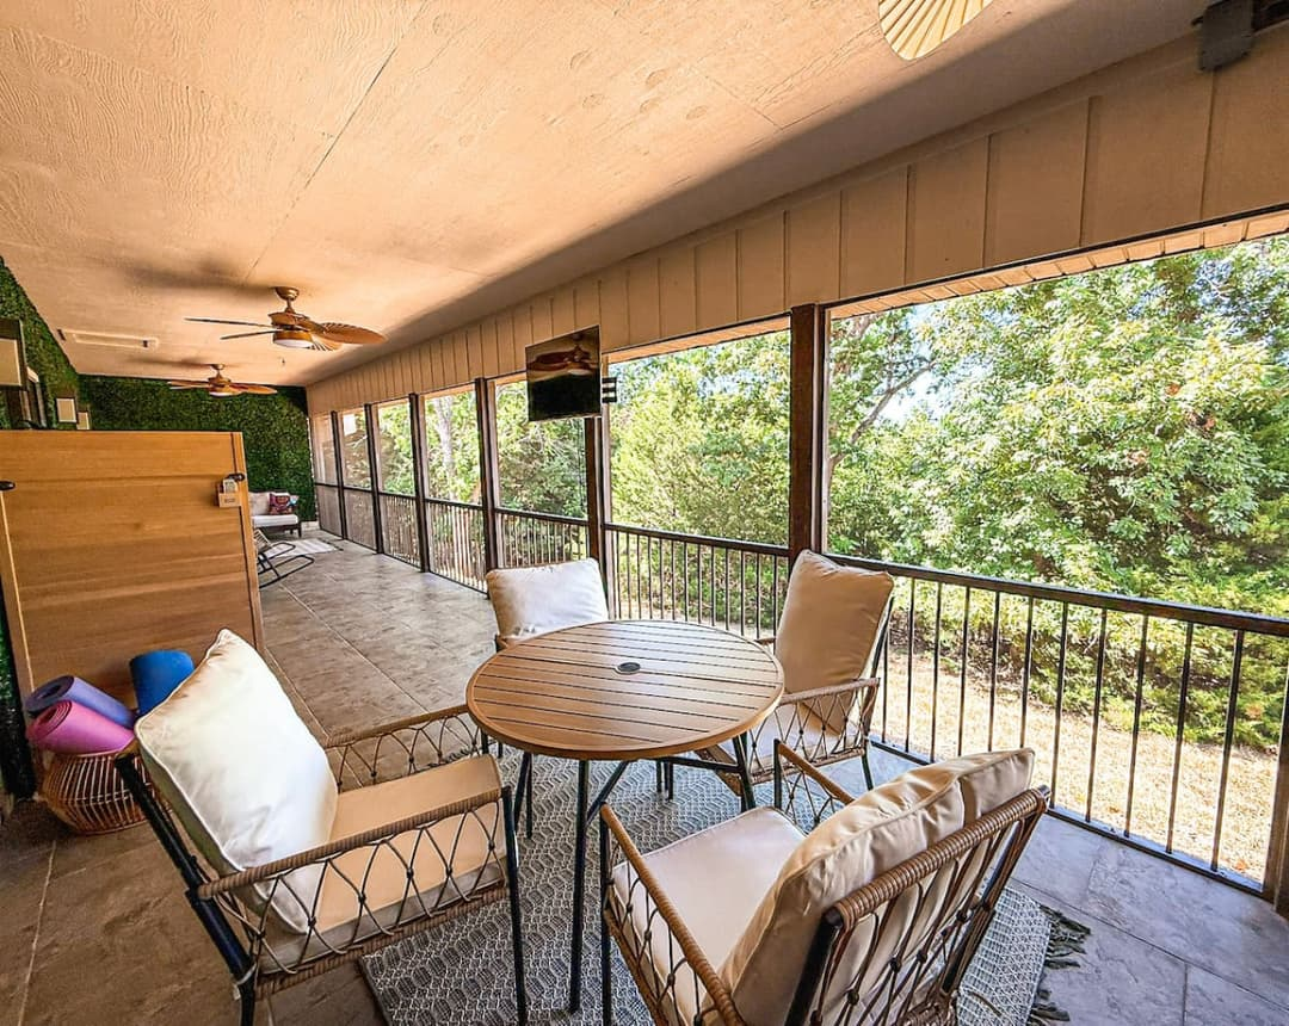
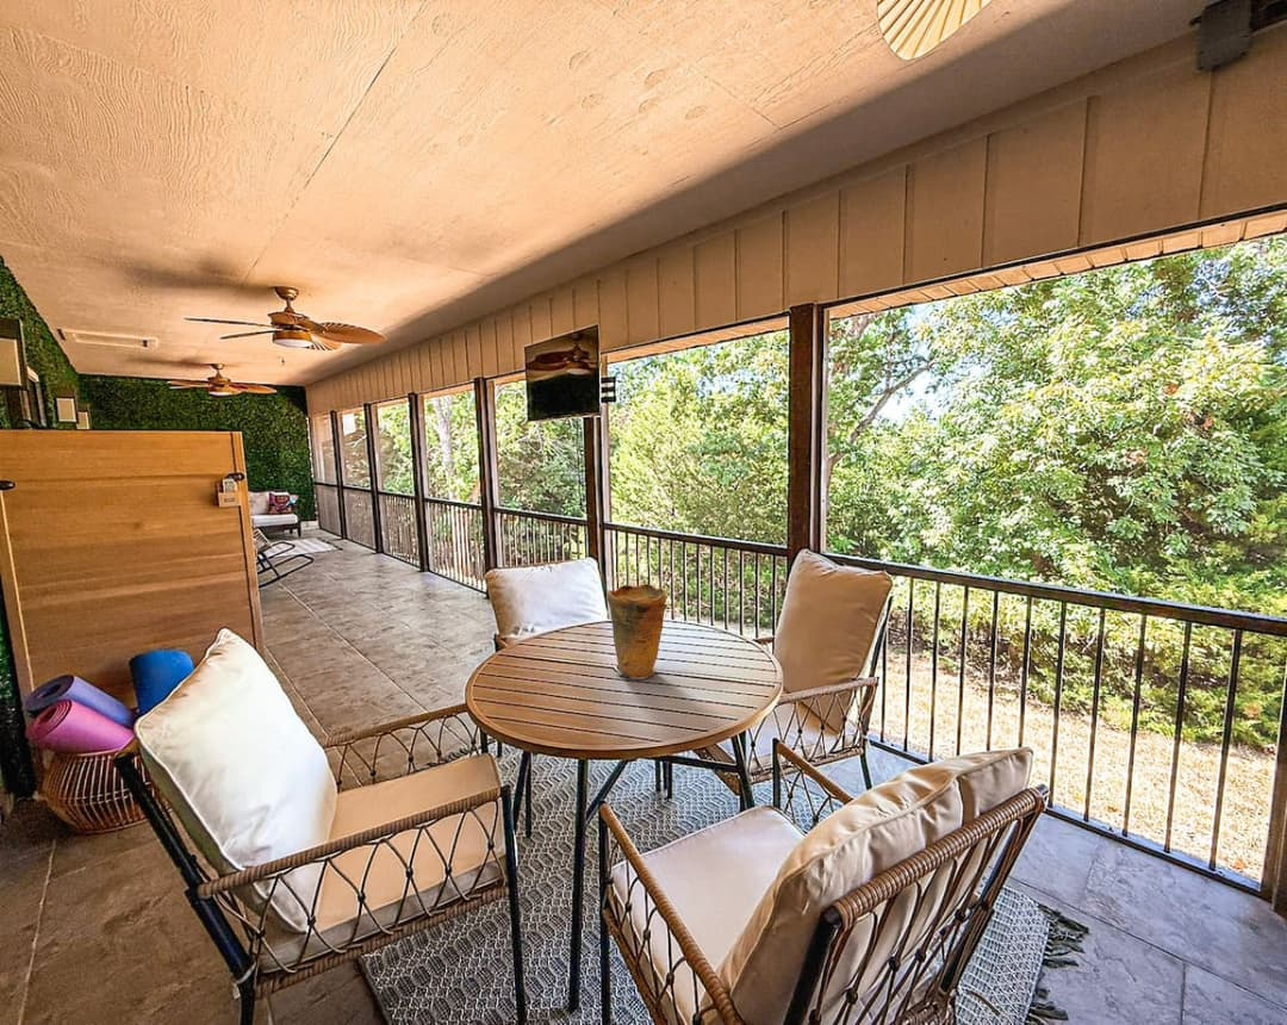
+ vase (639, 630)
